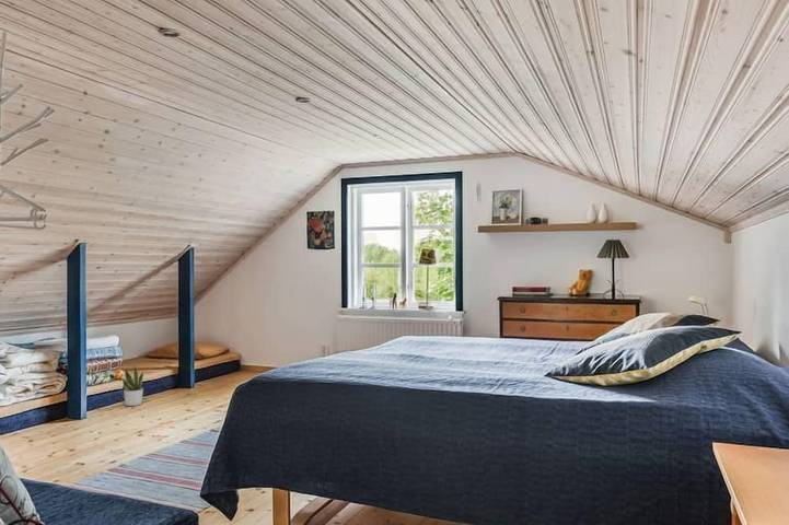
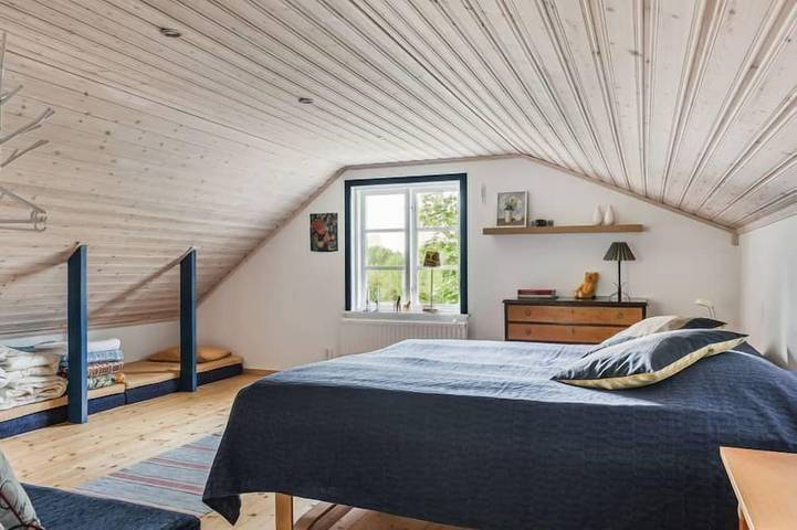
- potted plant (134, 384)
